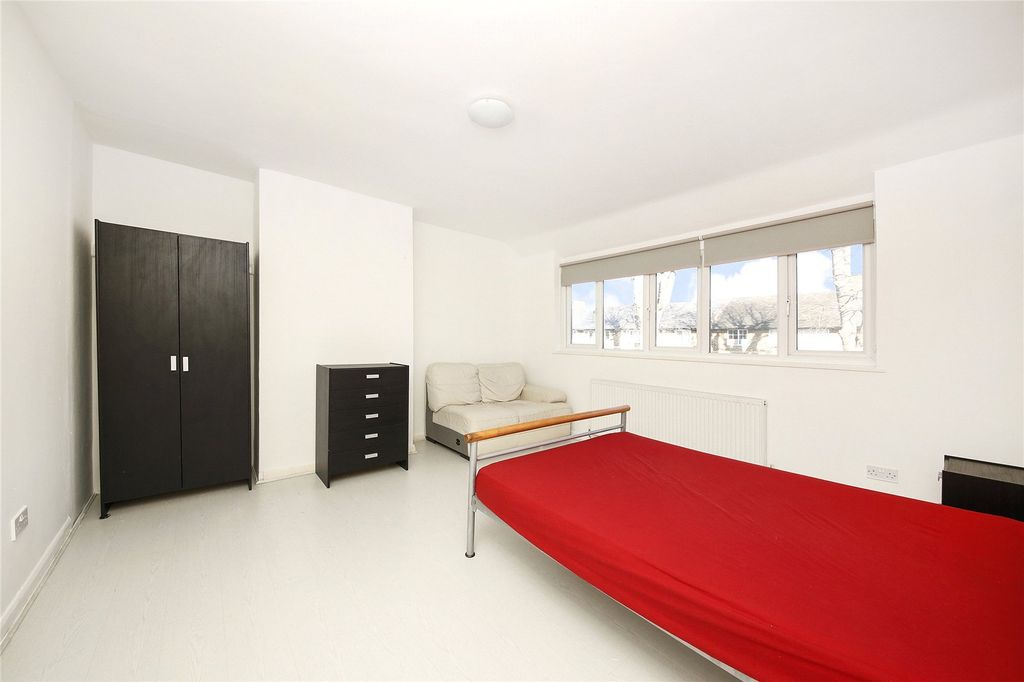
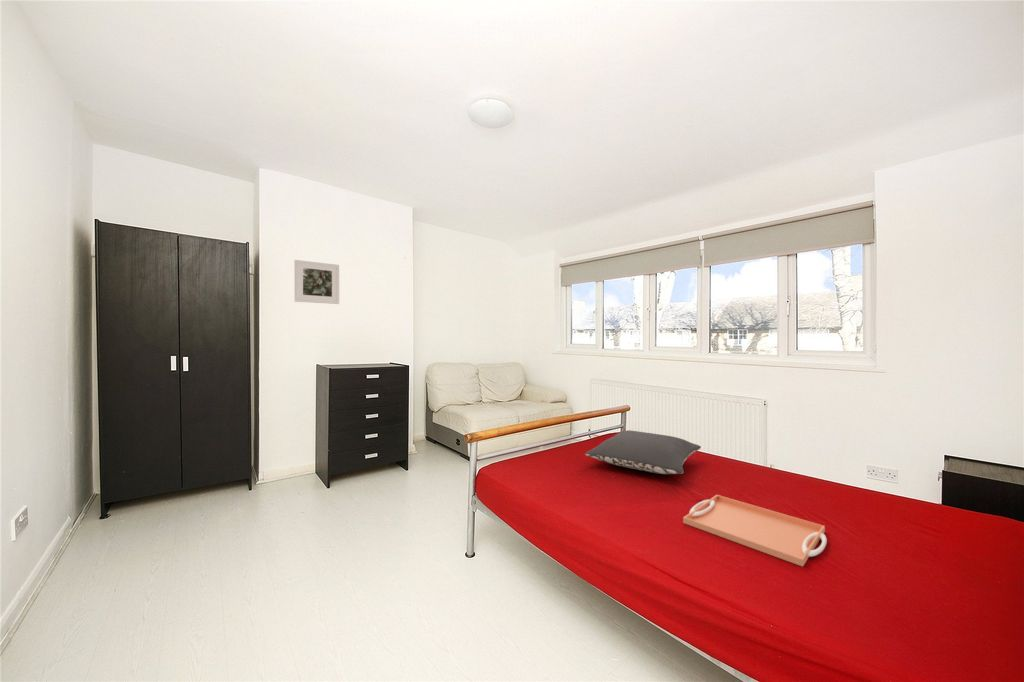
+ pillow (644, 450)
+ serving tray (752, 524)
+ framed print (317, 282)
